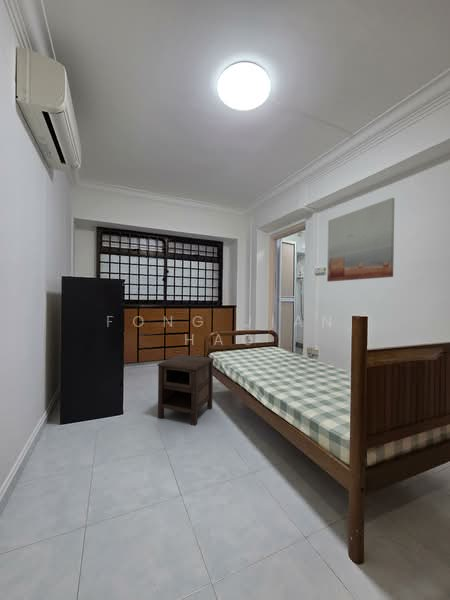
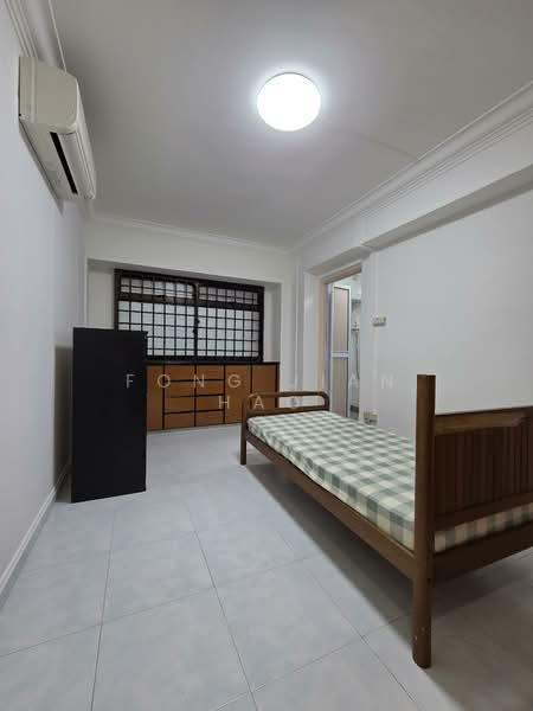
- wall art (356, 245)
- nightstand (186, 386)
